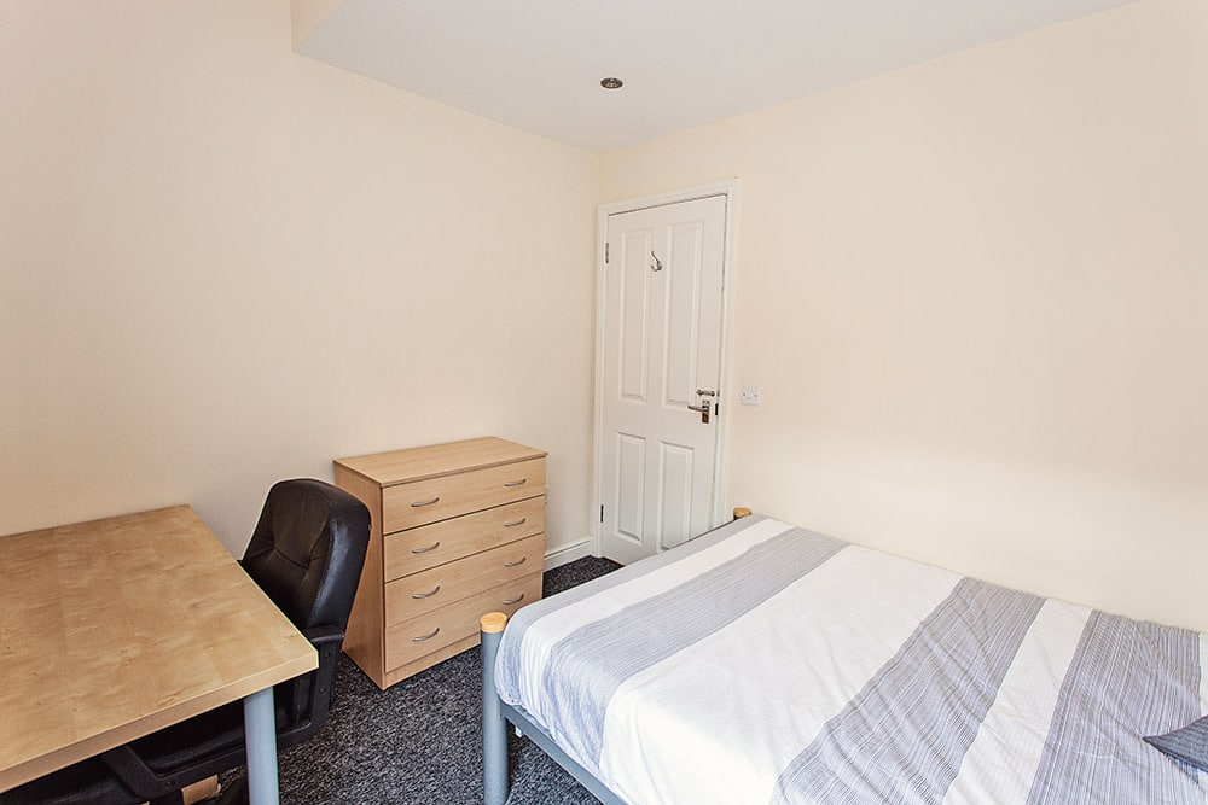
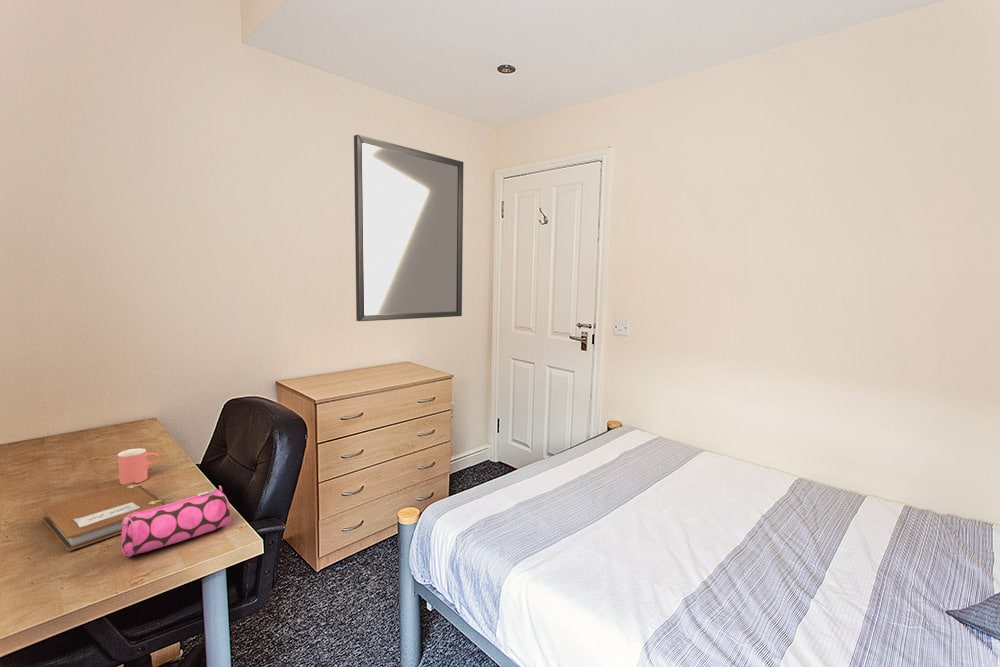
+ home mirror (413, 235)
+ notebook (107, 512)
+ cup (139, 465)
+ pencil case (177, 519)
